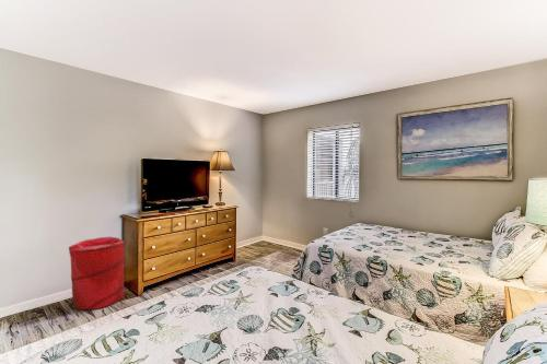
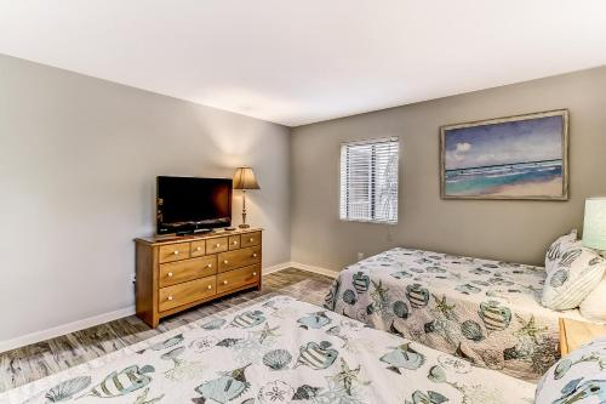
- laundry hamper (97, 270)
